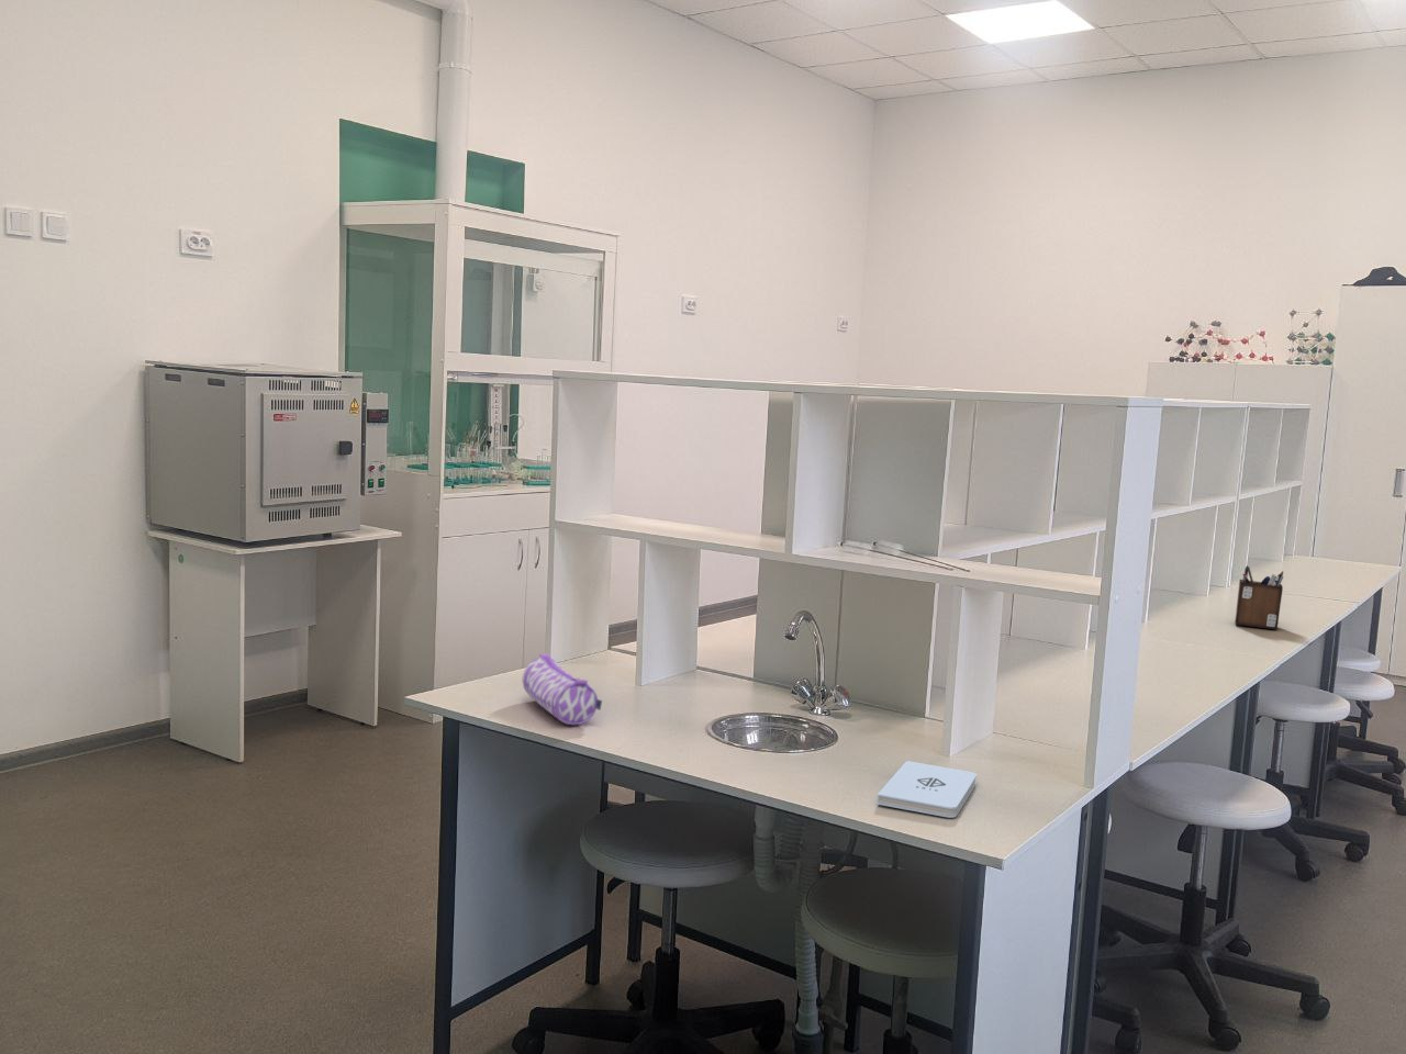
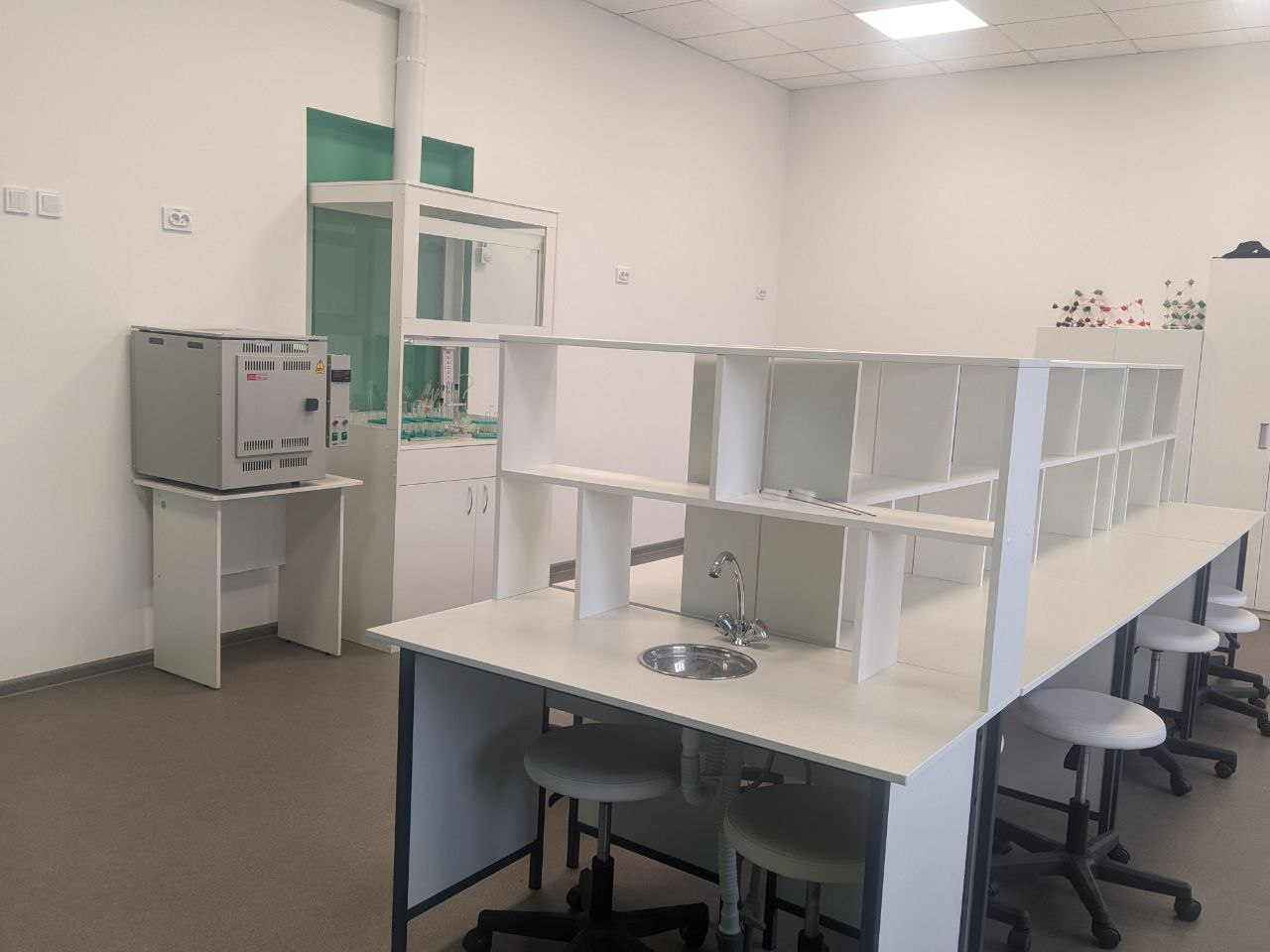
- pencil case (558, 689)
- notepad (928, 787)
- desk organizer (1259, 595)
